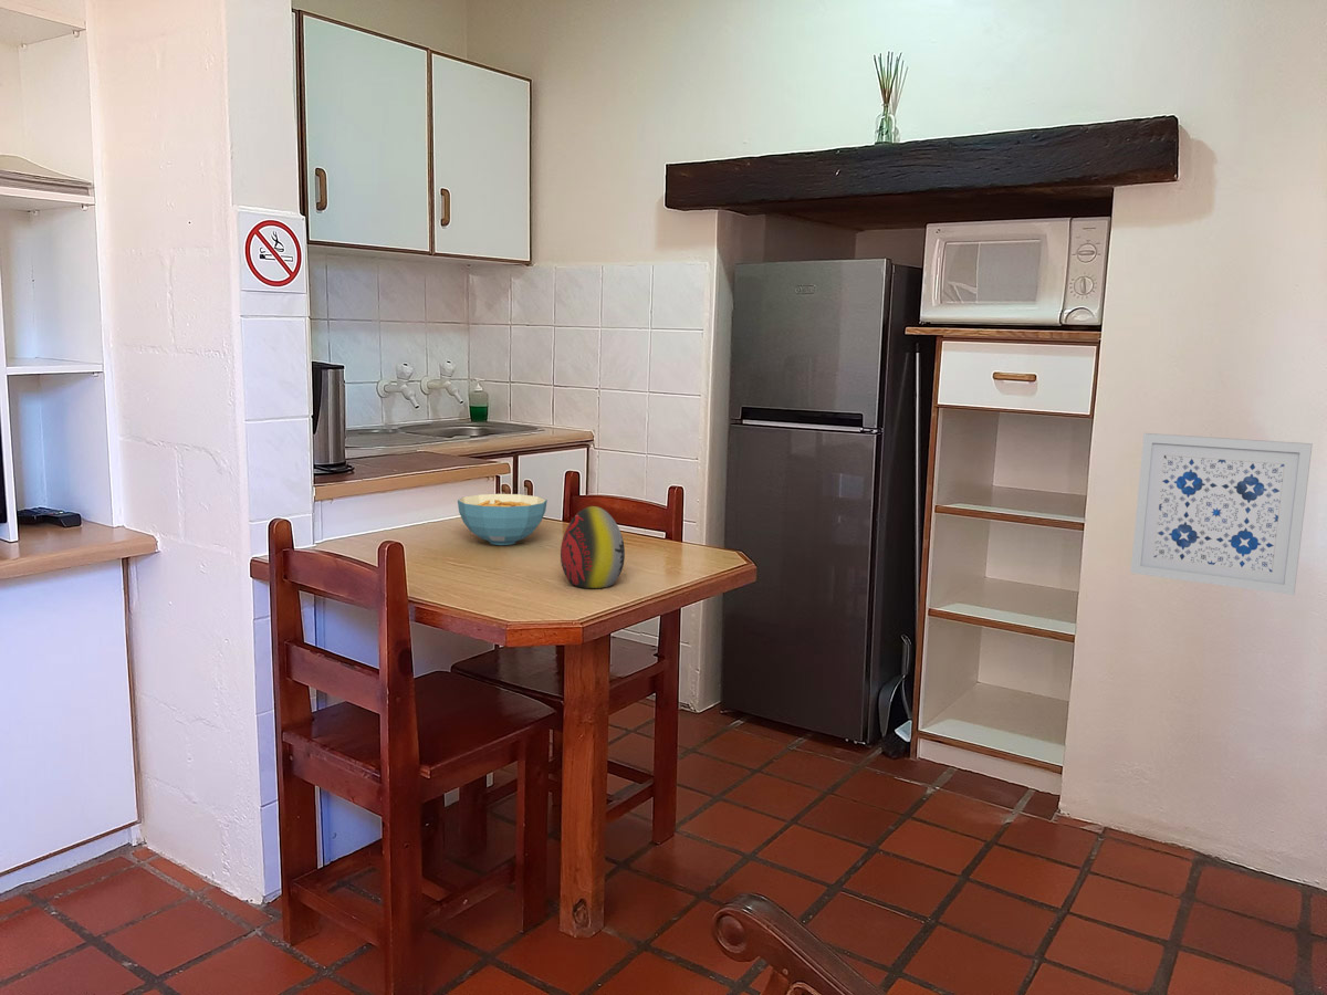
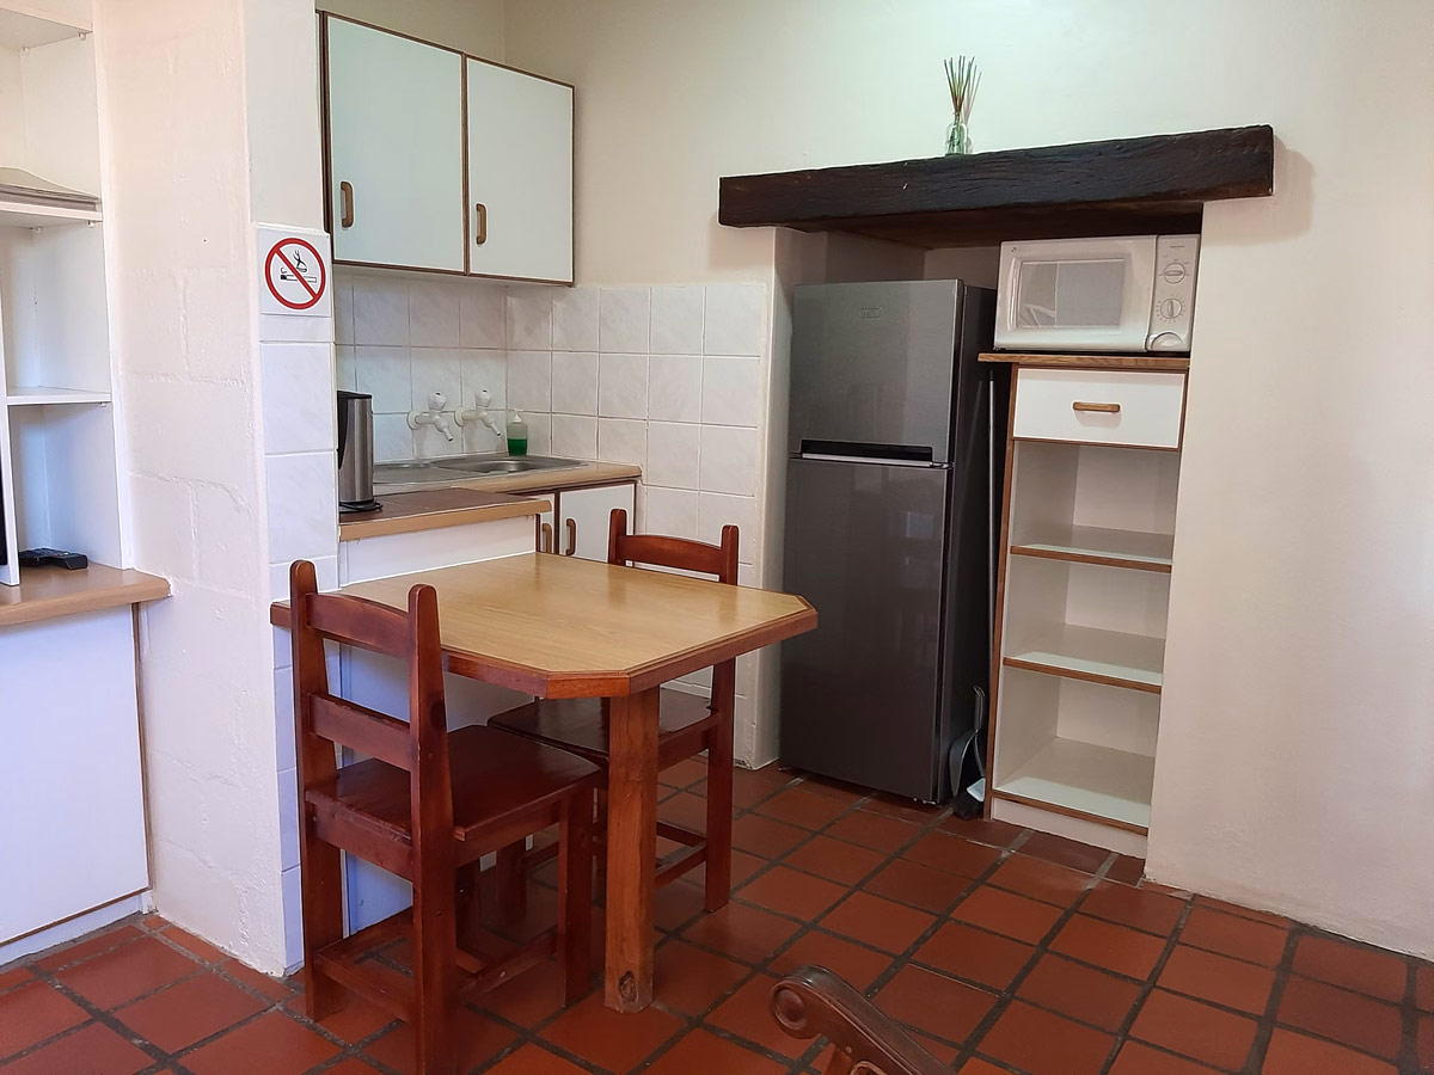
- wall art (1216, 511)
- cereal bowl (502, 521)
- decorative egg (593, 545)
